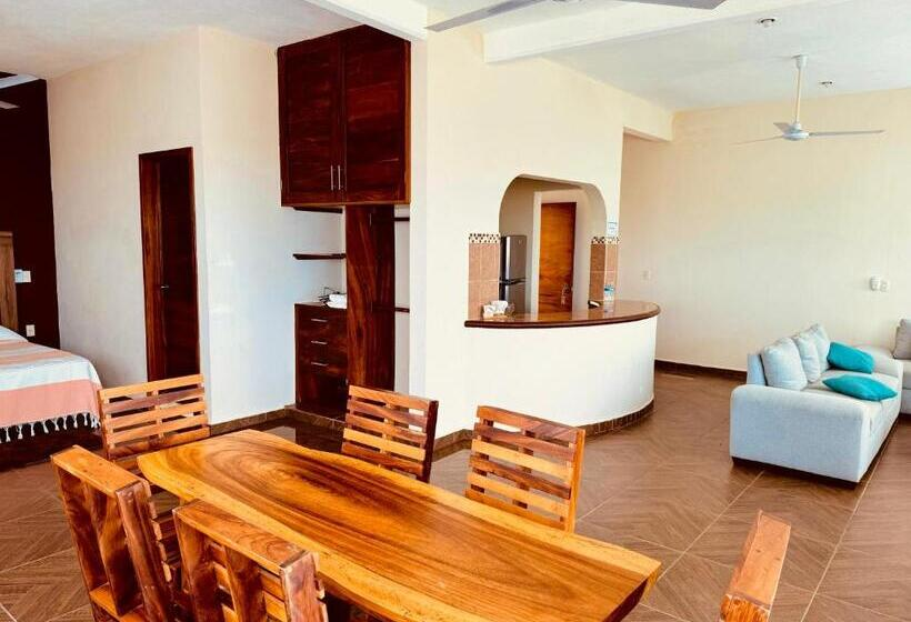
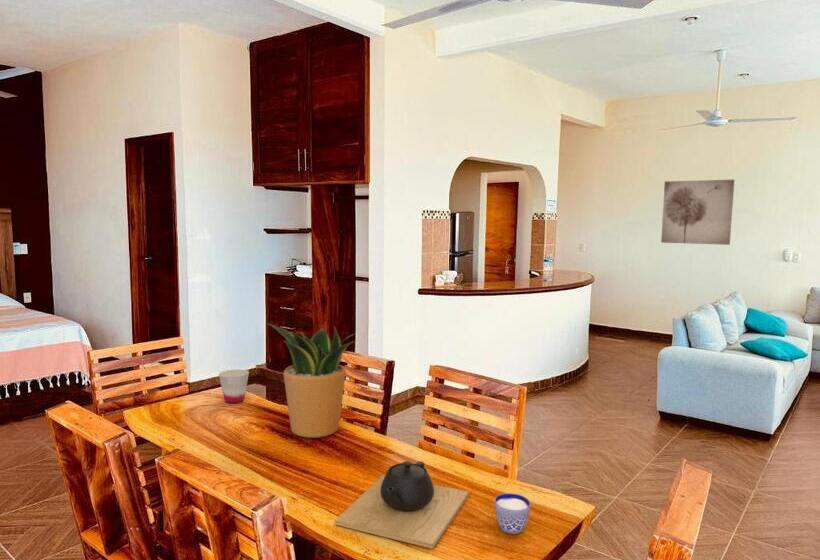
+ wall art (696, 212)
+ potted plant (313, 379)
+ cup (515, 512)
+ teapot (405, 486)
+ cup (234, 386)
